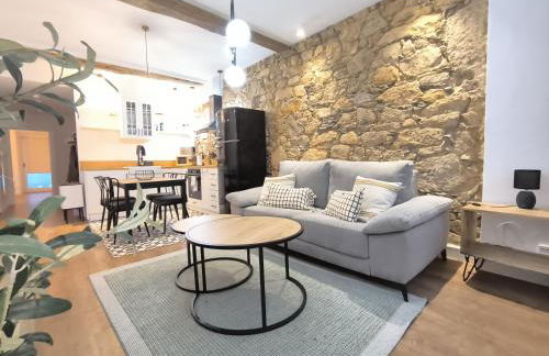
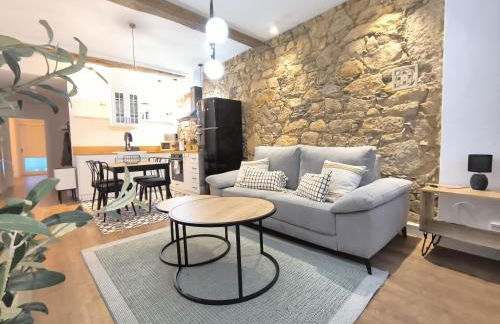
+ wall ornament (404, 77)
